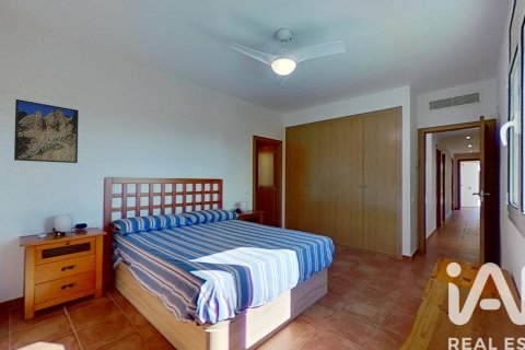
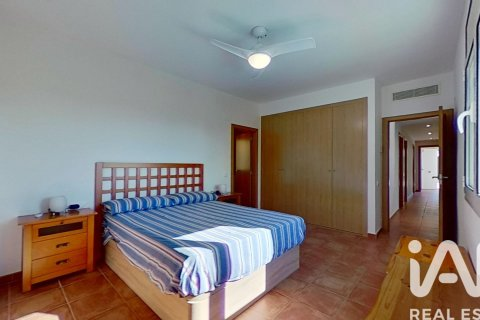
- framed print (48, 132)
